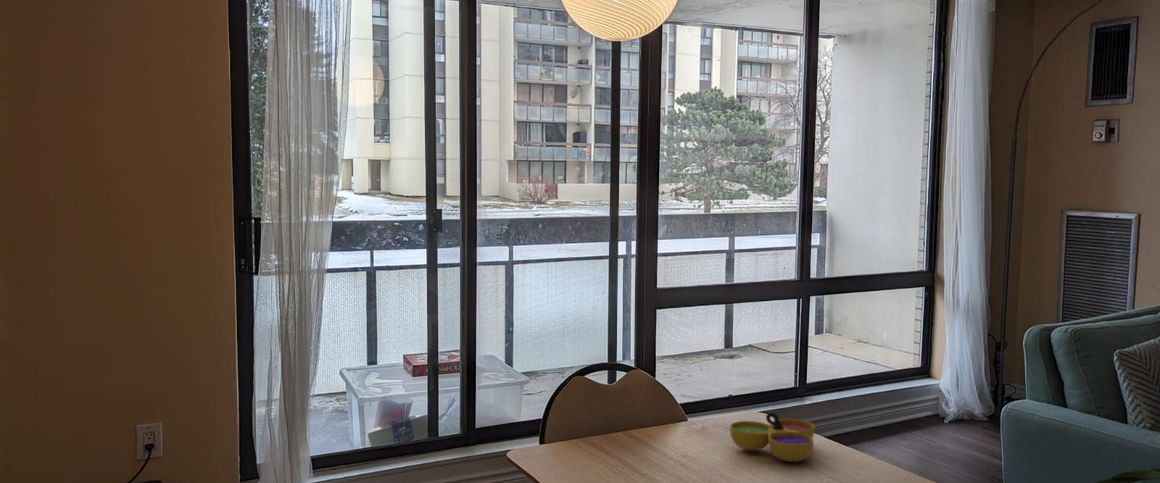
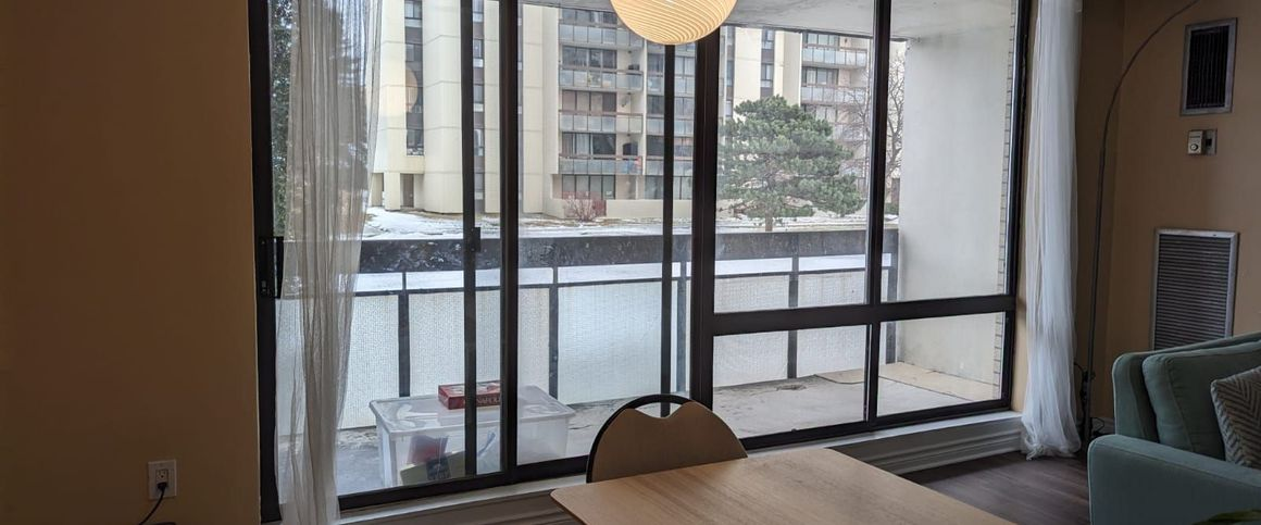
- decorative bowl (782, 431)
